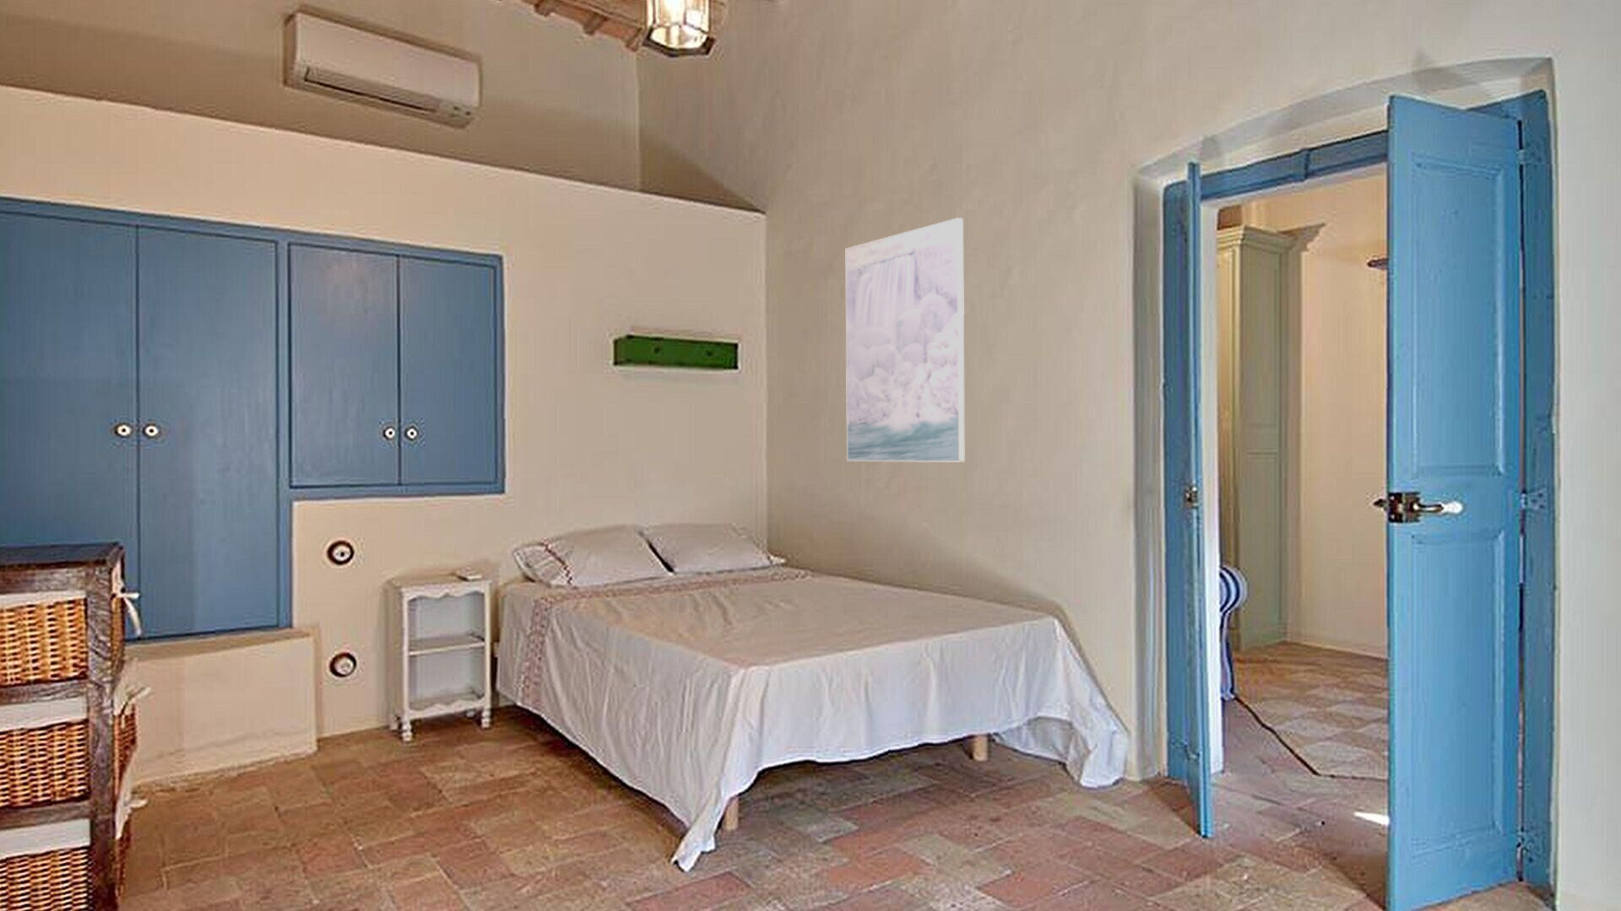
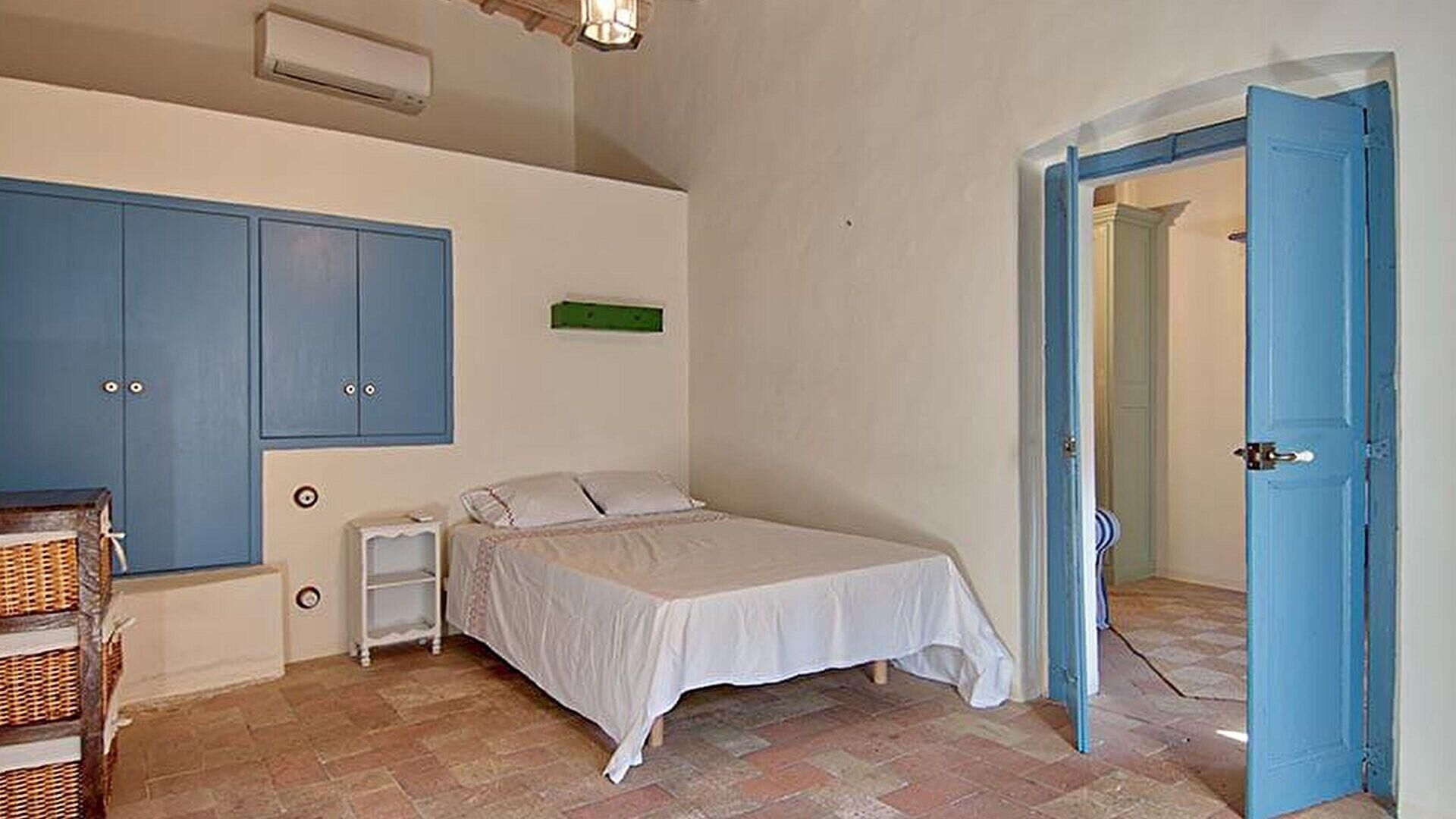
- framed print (901, 347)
